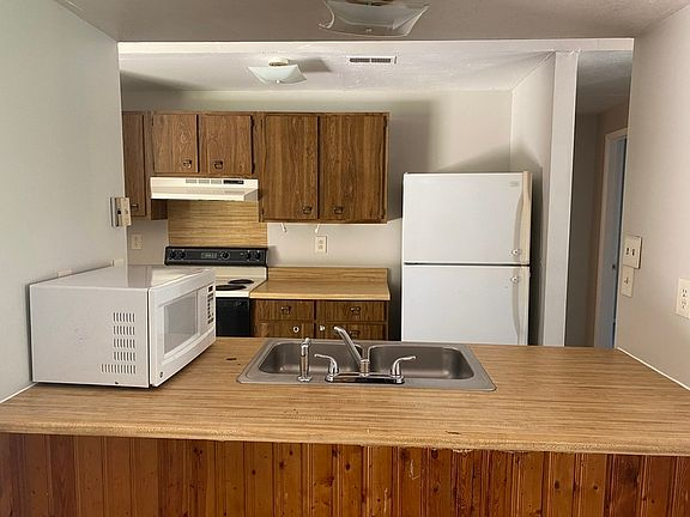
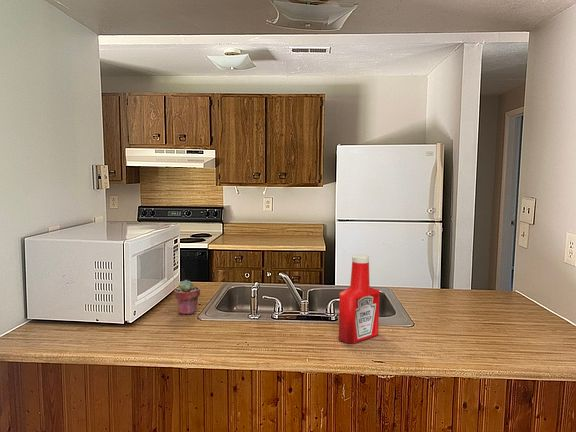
+ potted succulent (187, 296)
+ soap bottle (359, 296)
